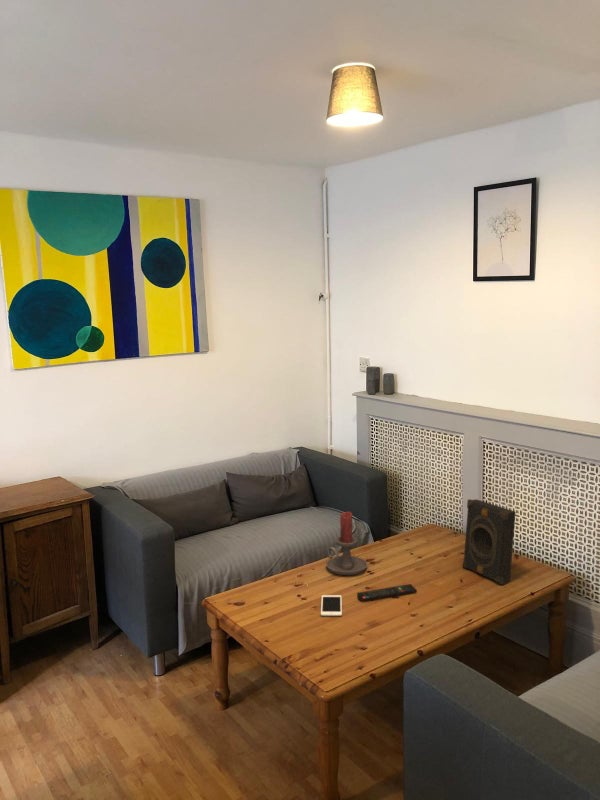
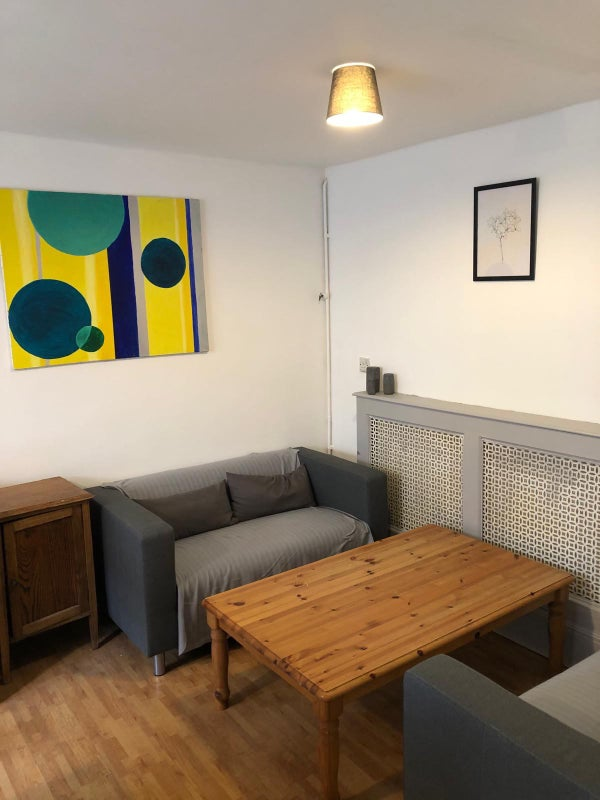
- candle holder (343, 538)
- speaker (487, 540)
- remote control (386, 592)
- cell phone (331, 605)
